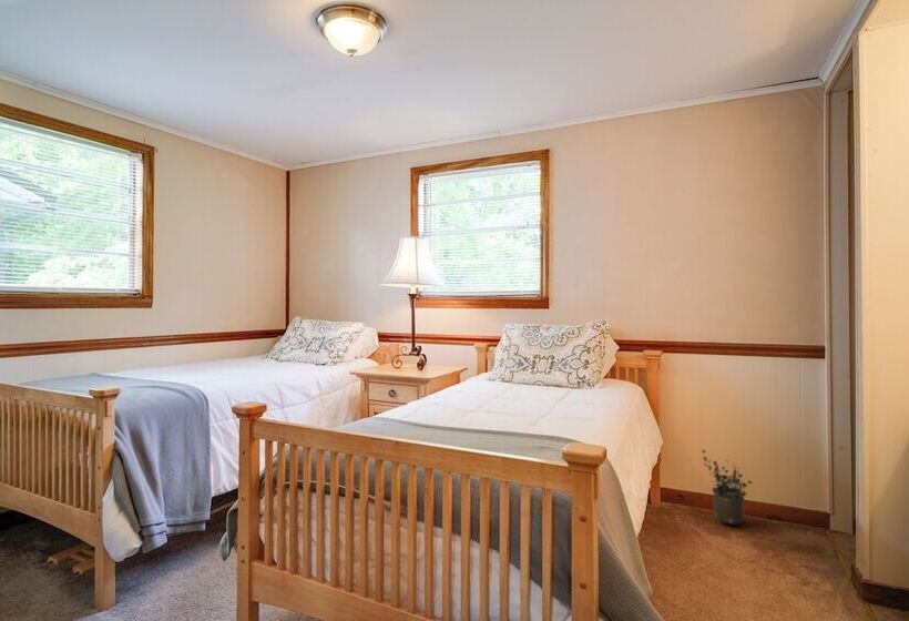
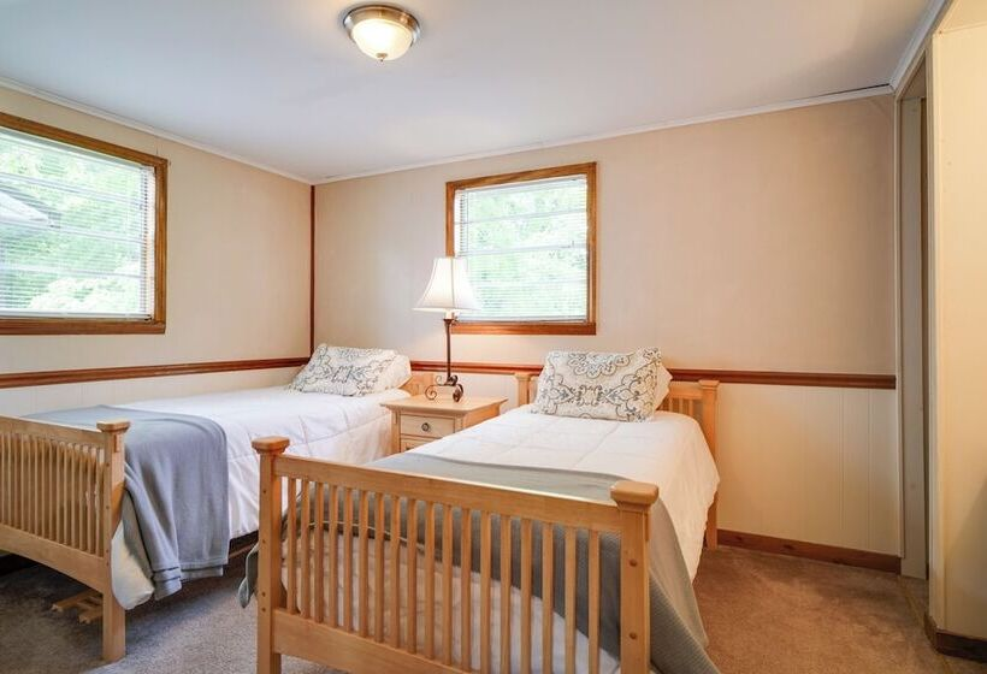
- potted plant (725, 487)
